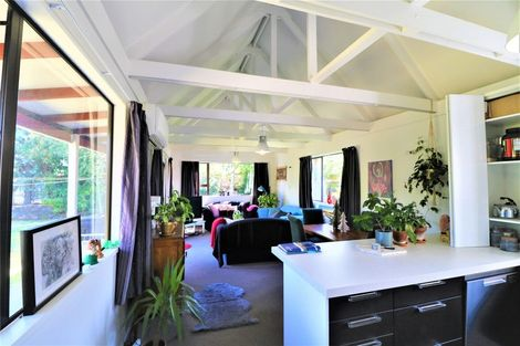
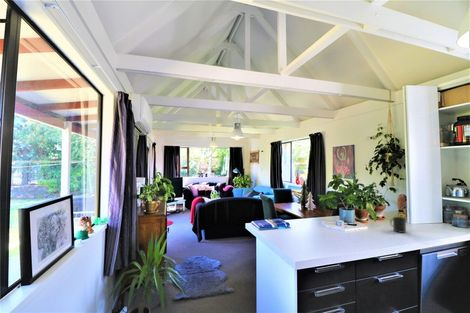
+ mug (397, 224)
